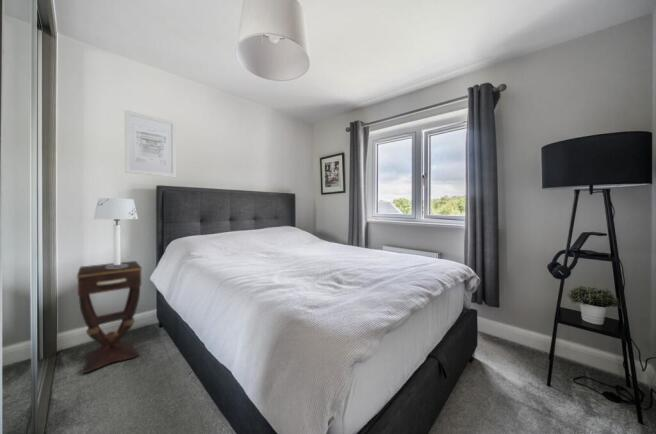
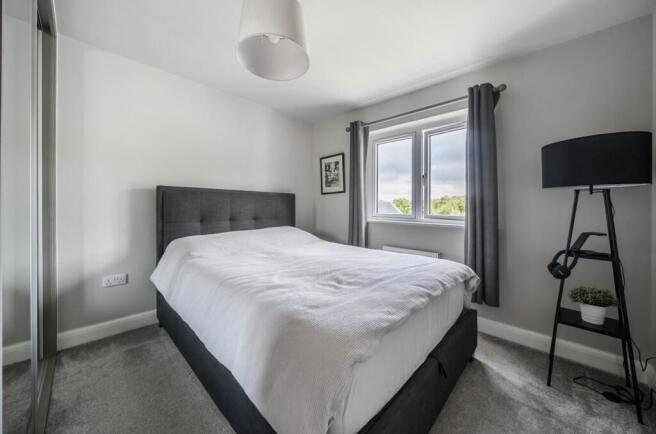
- wall art (151, 145)
- table lamp (116, 232)
- side table (111, 313)
